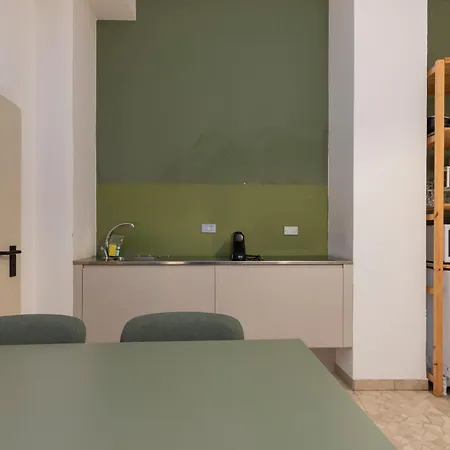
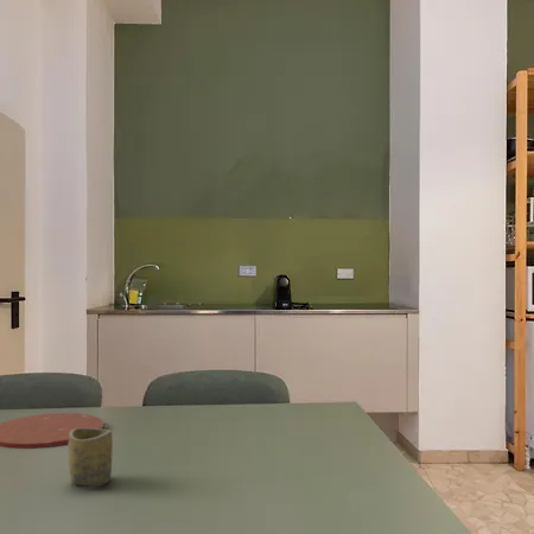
+ plate (46, 428)
+ cup (90, 456)
